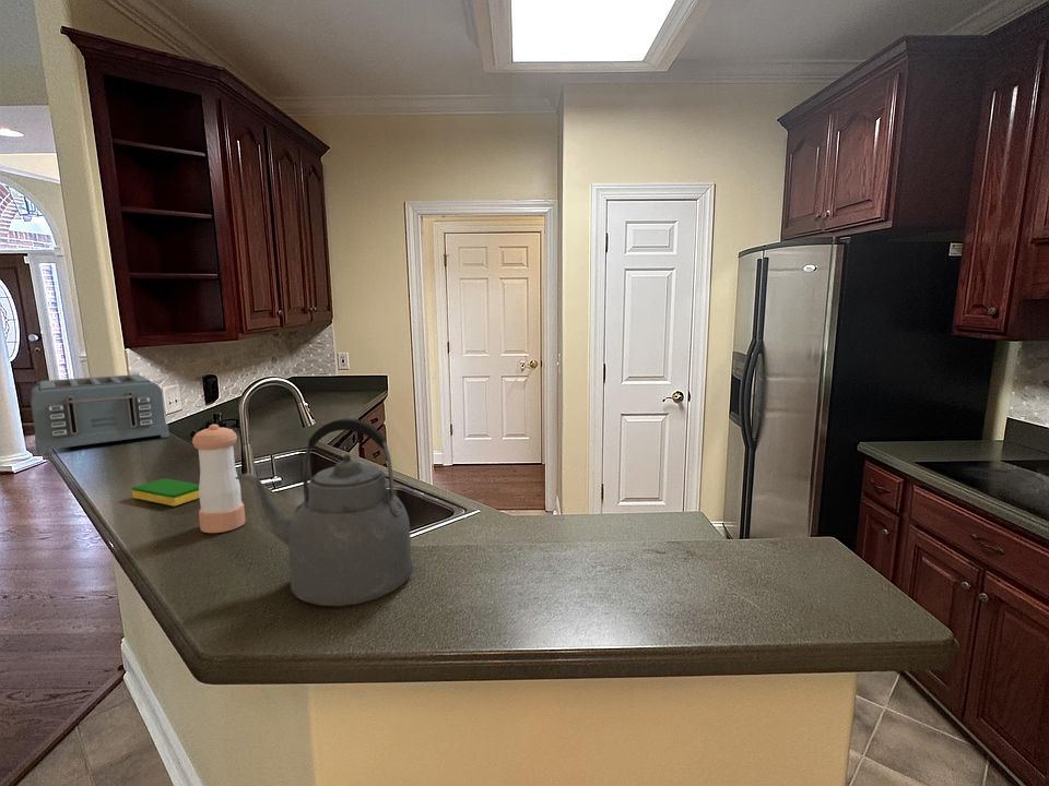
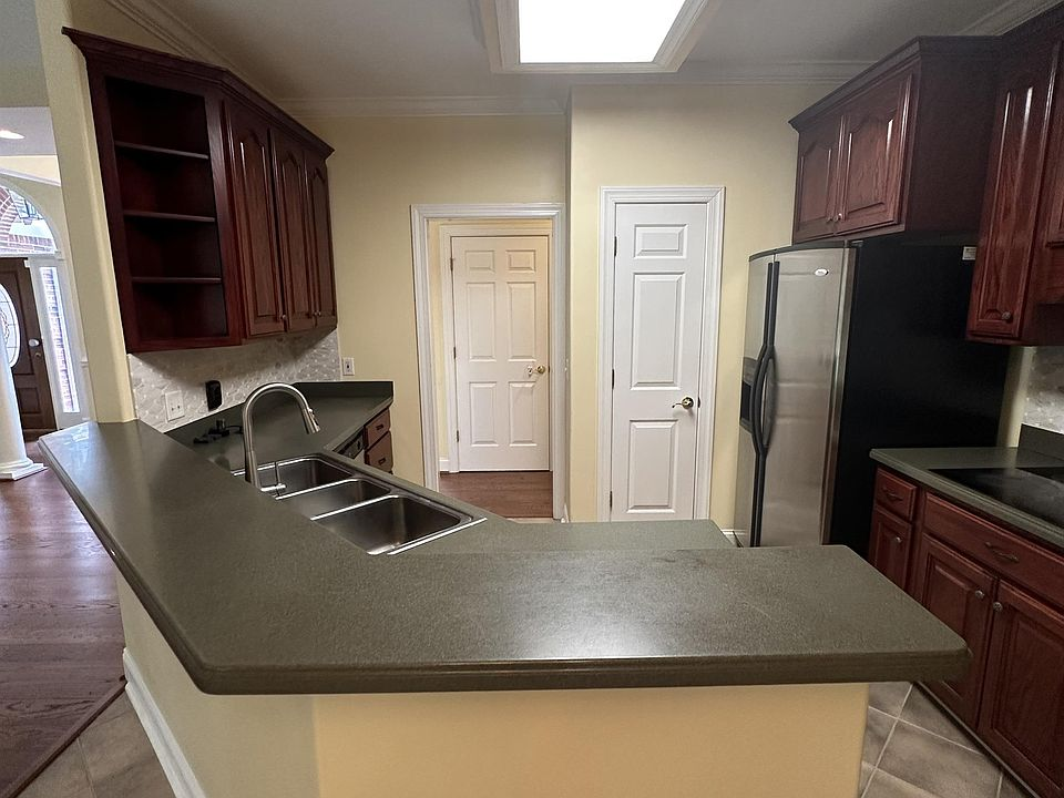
- dish sponge (168, 491)
- kettle (321, 500)
- toaster (99, 409)
- pepper shaker (219, 475)
